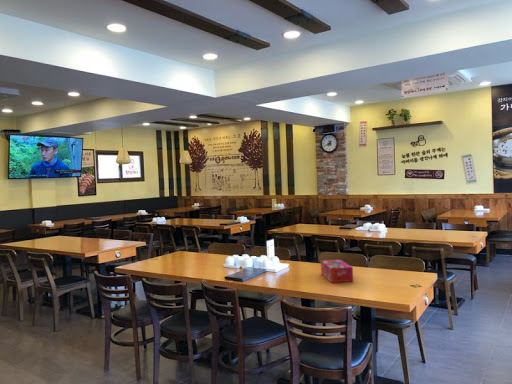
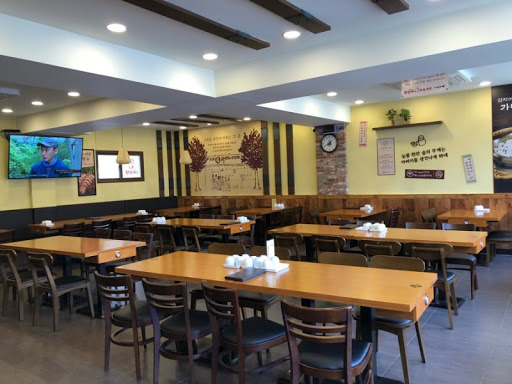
- tissue box (336, 270)
